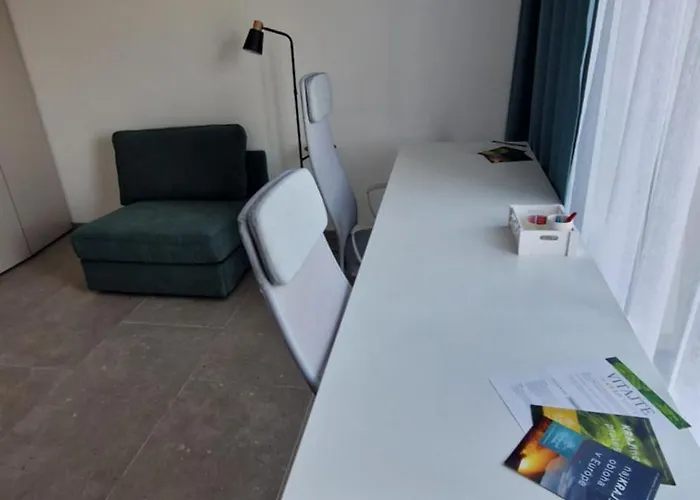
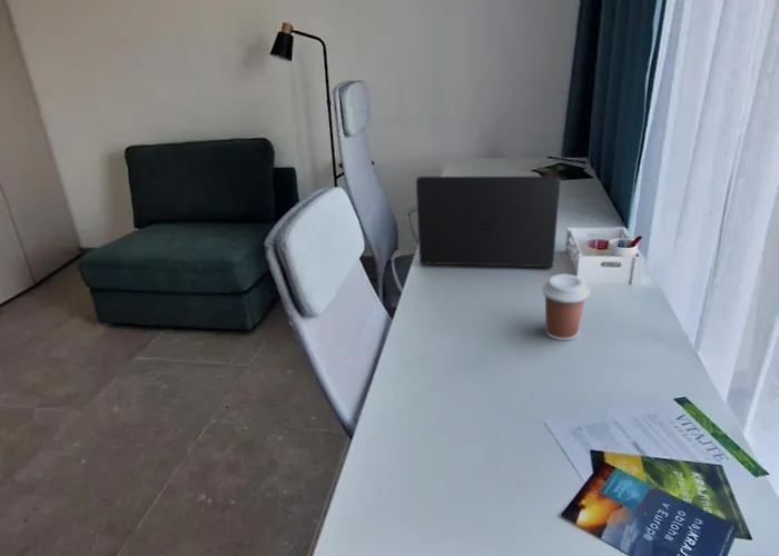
+ laptop (486, 208)
+ coffee cup (563, 307)
